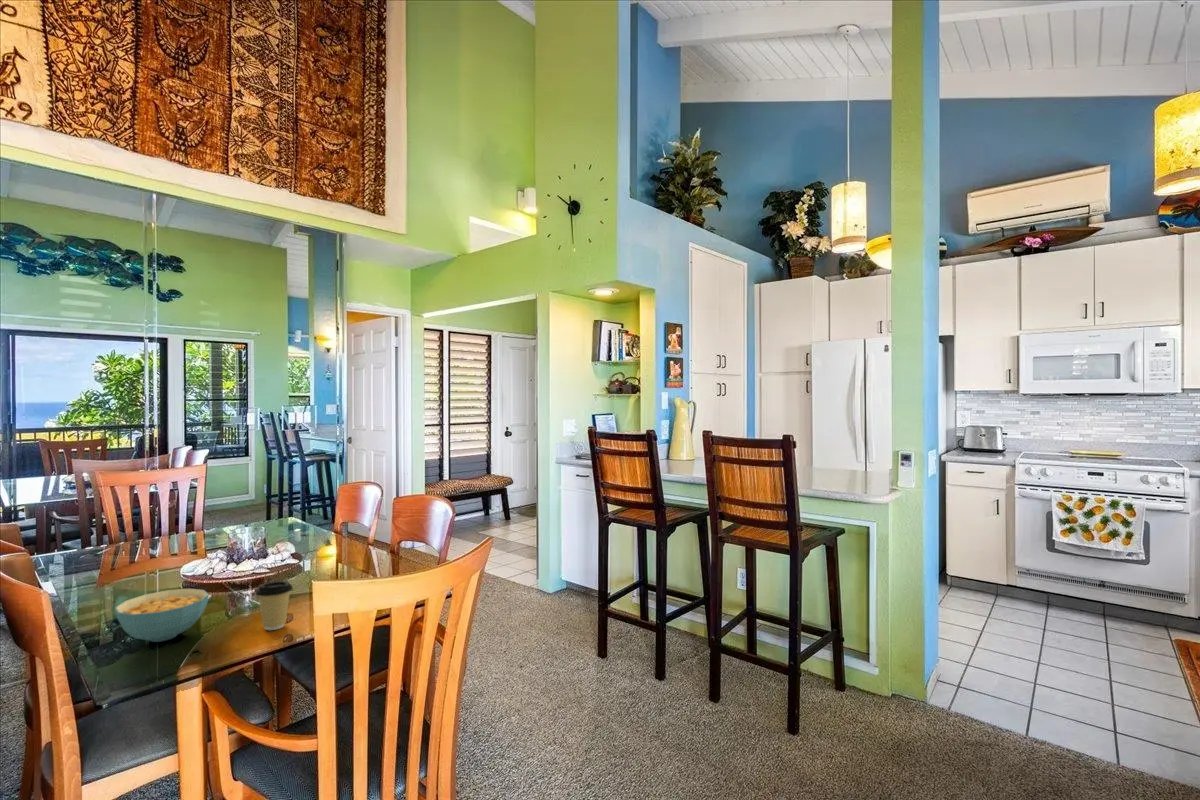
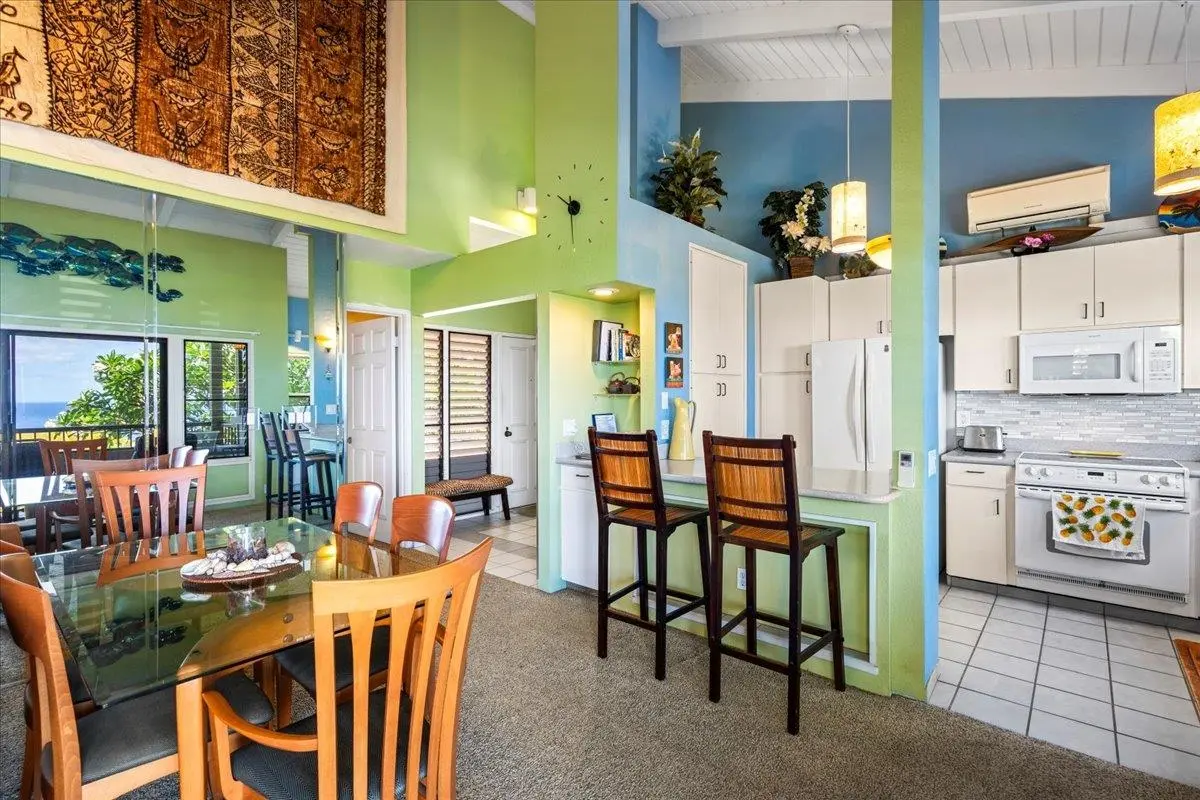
- coffee cup (274, 604)
- cereal bowl (163, 618)
